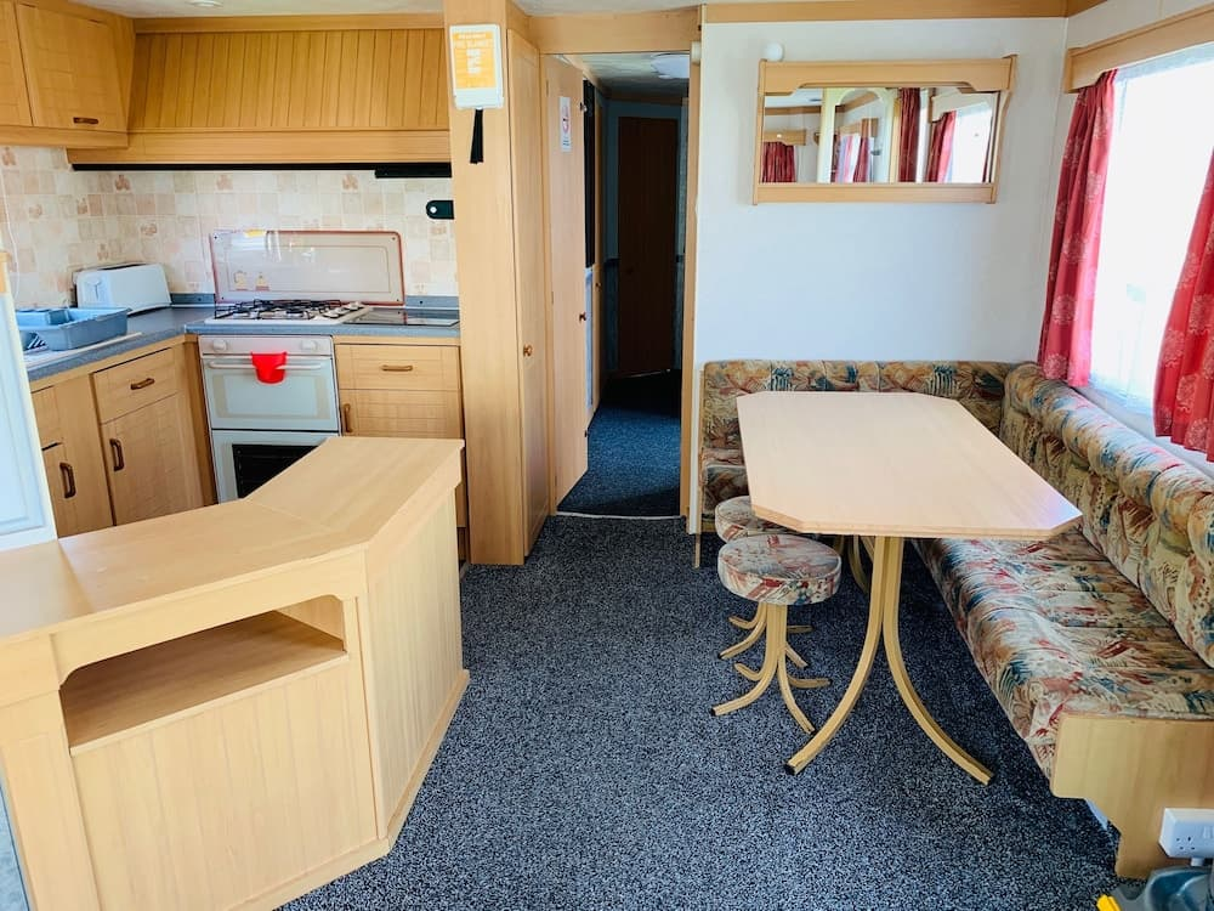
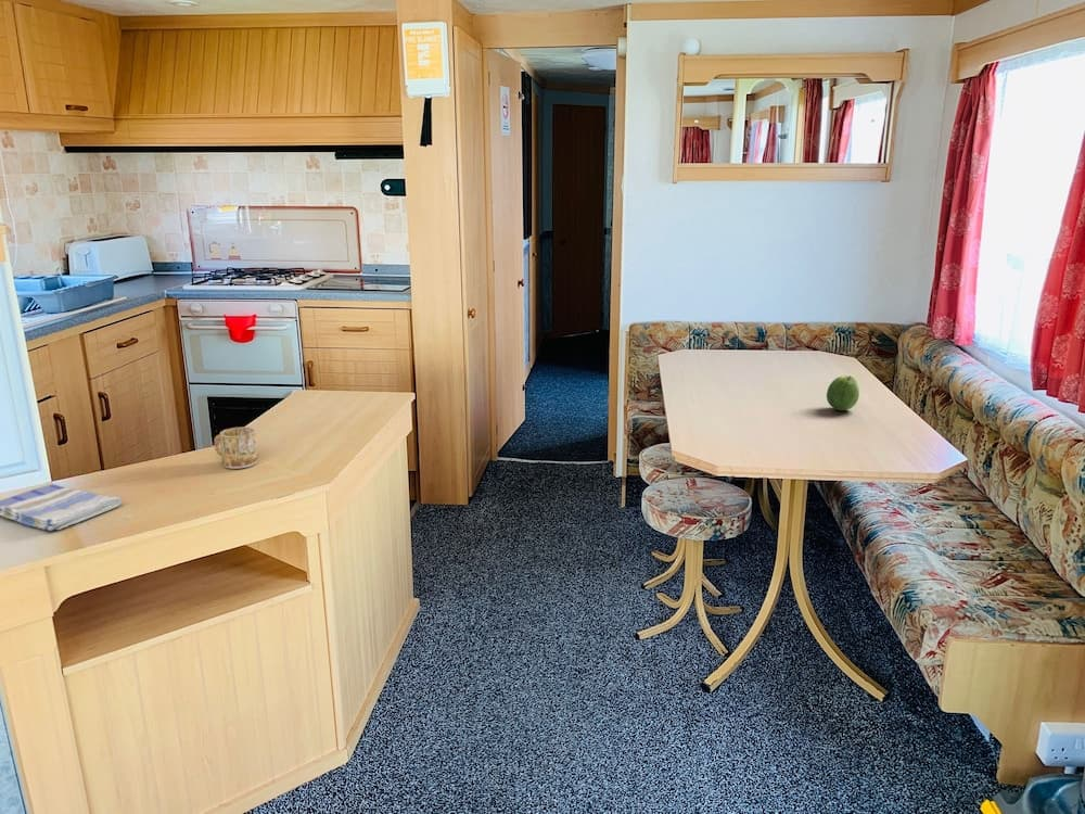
+ fruit (843, 392)
+ dish towel (53, 504)
+ mug (232, 446)
